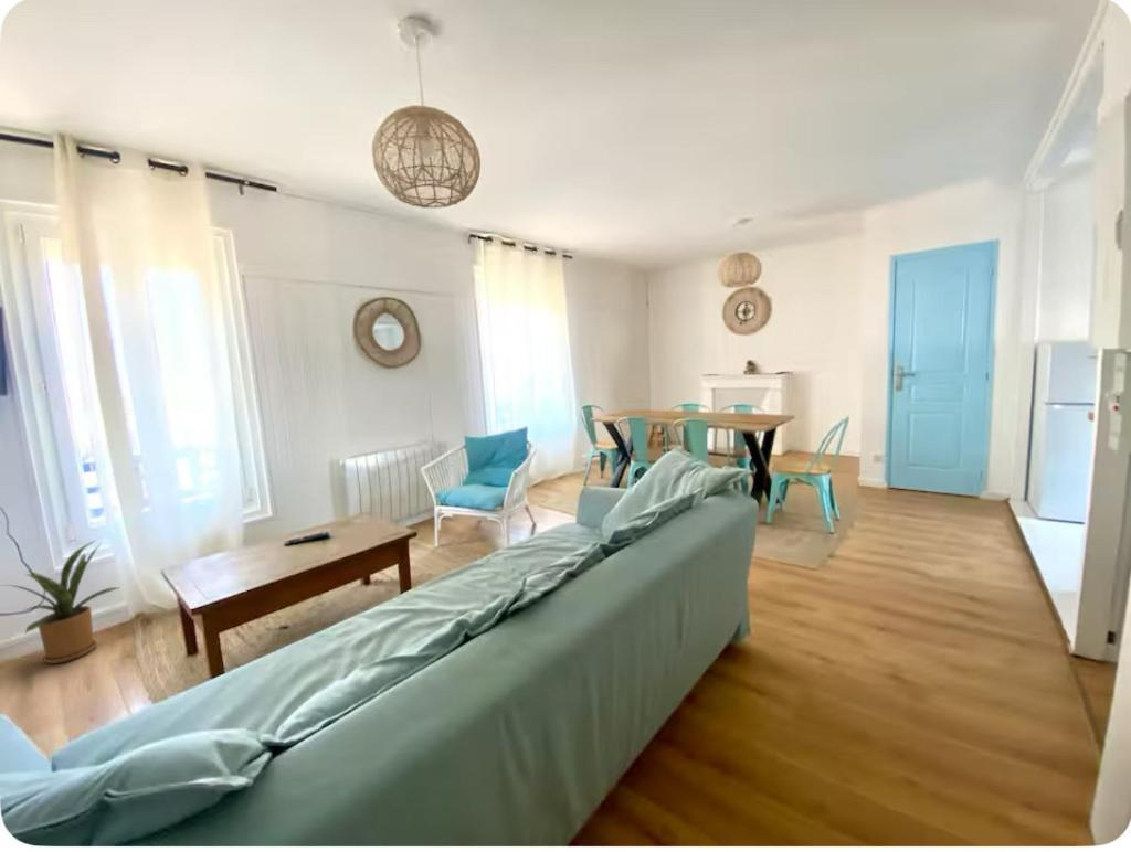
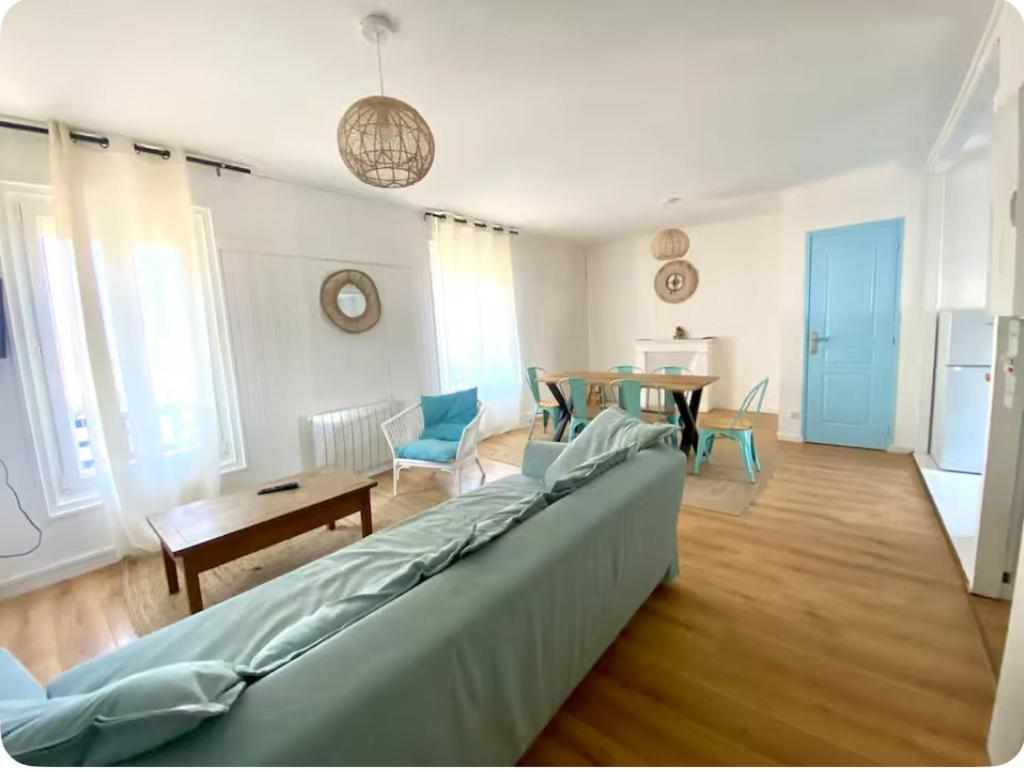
- house plant (59, 603)
